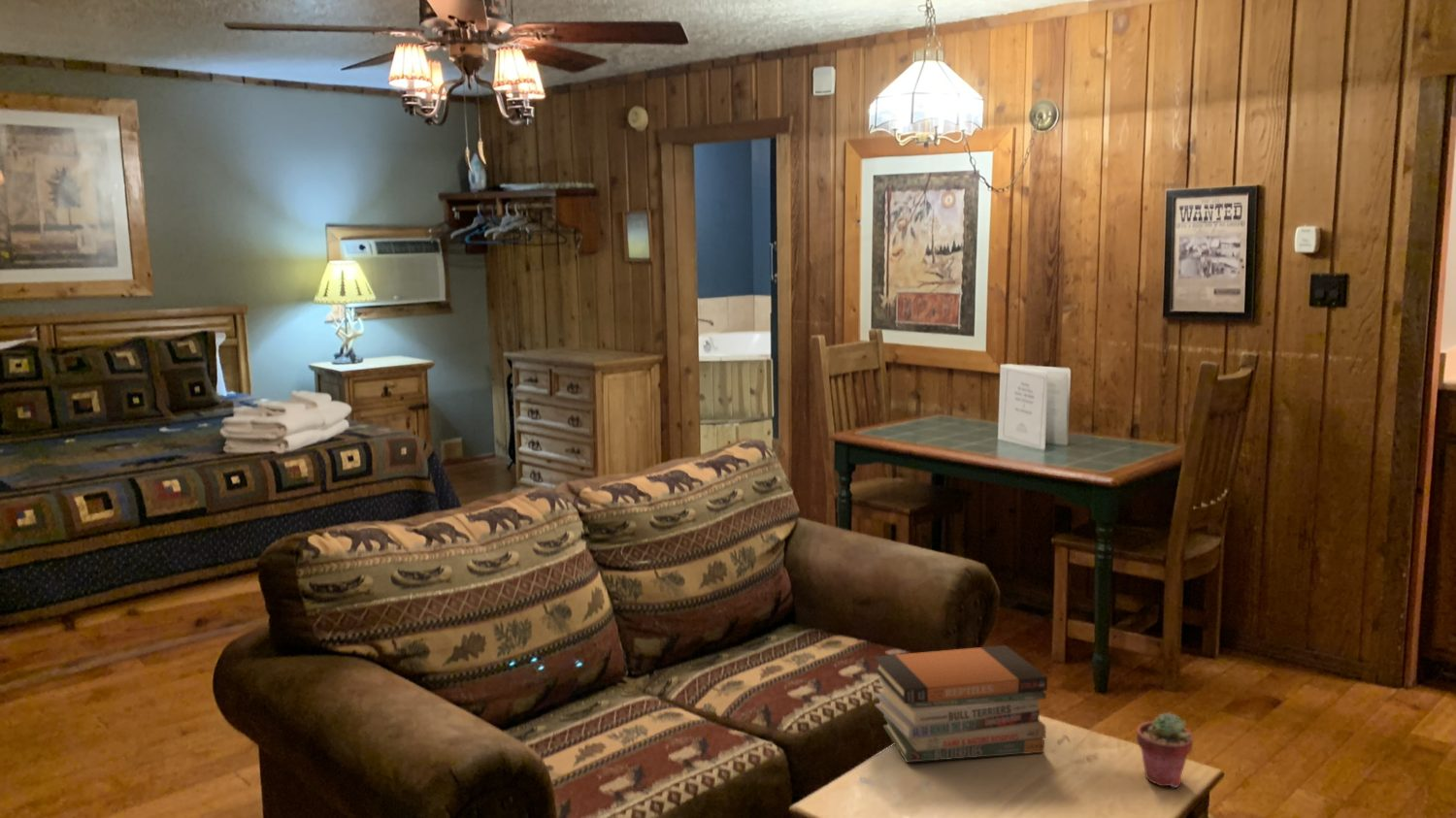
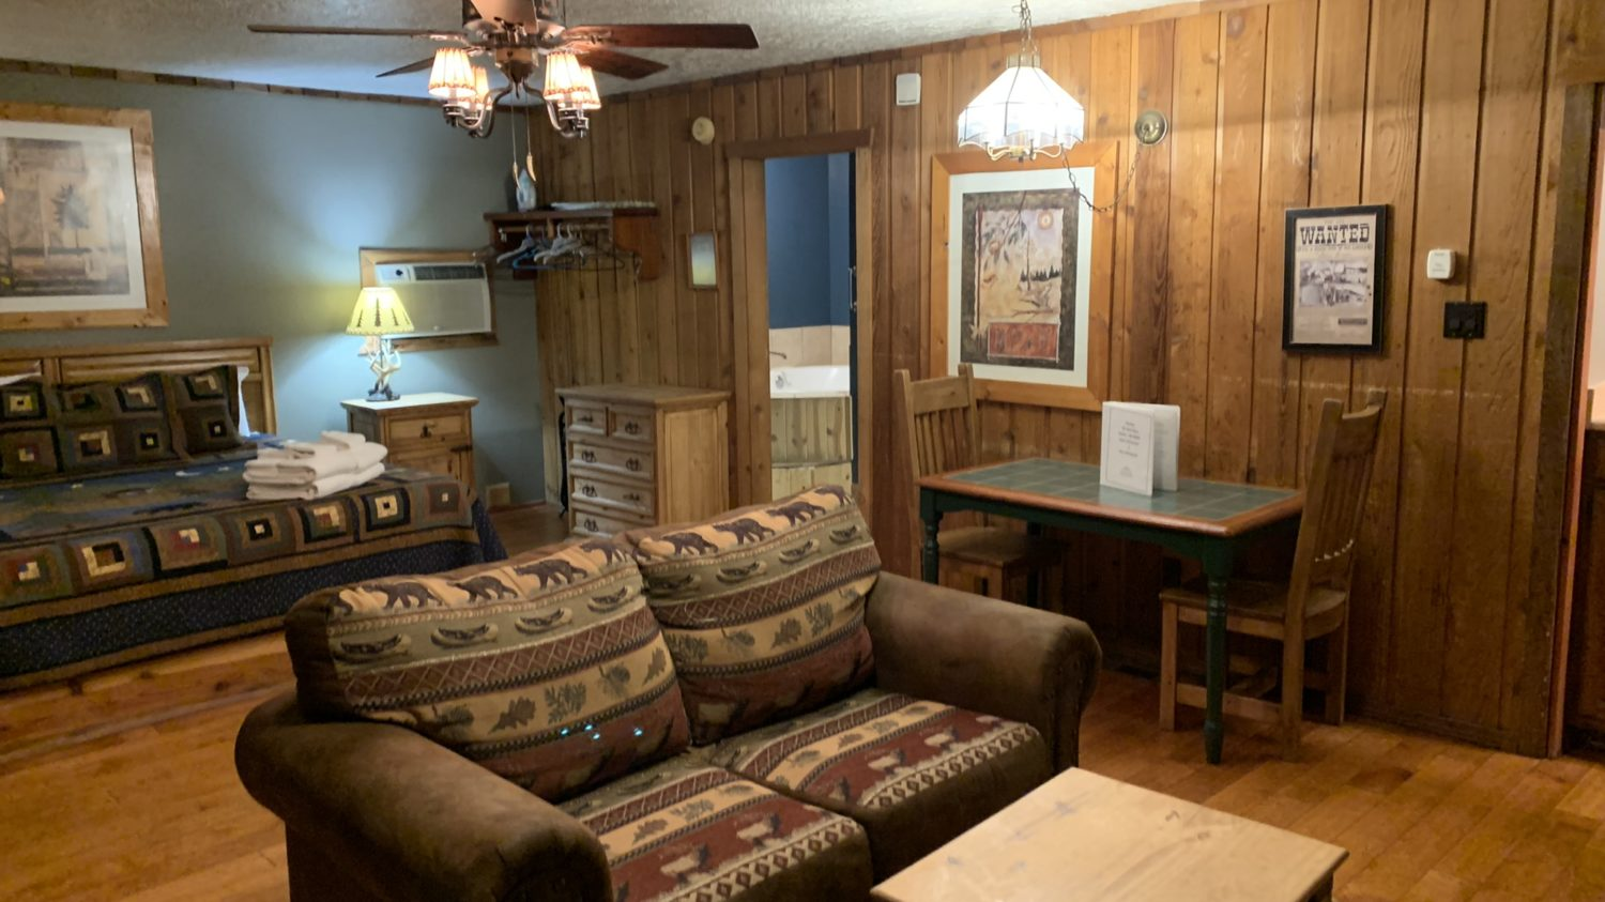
- book stack (957, 703)
- potted succulent (1164, 745)
